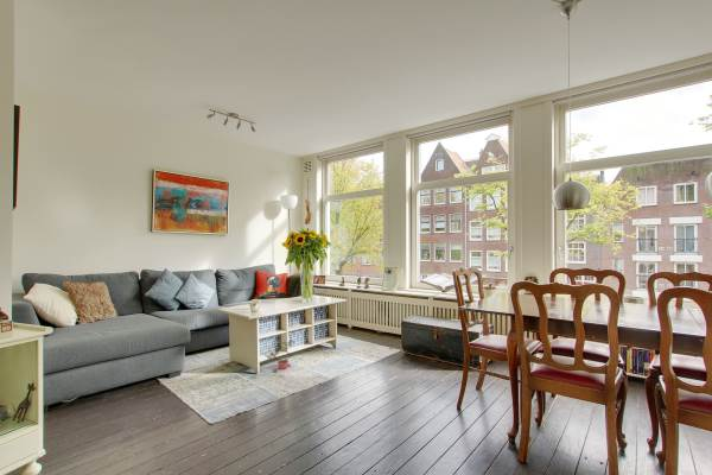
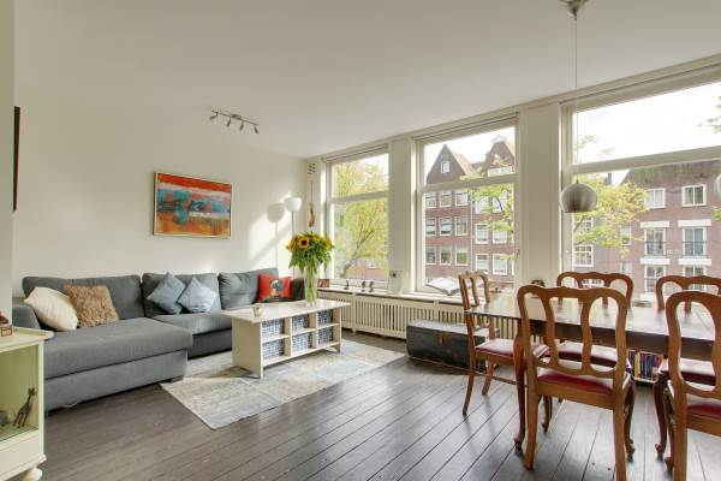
- potted plant (276, 354)
